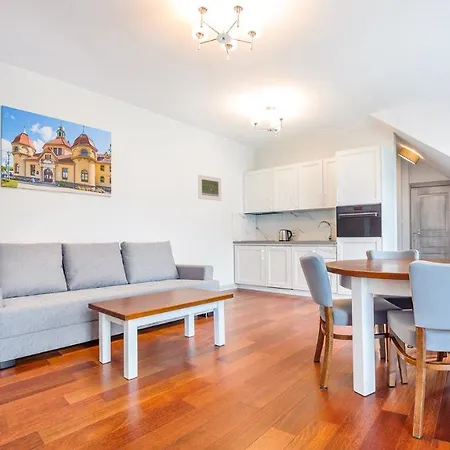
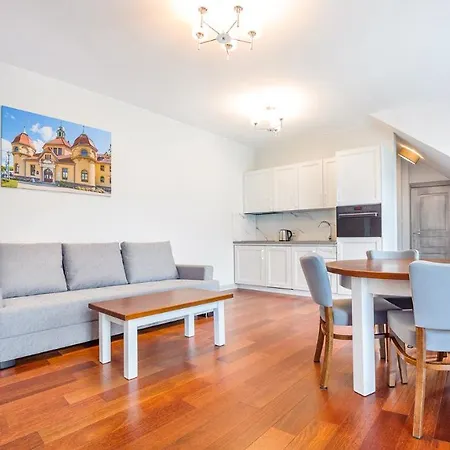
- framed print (210, 188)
